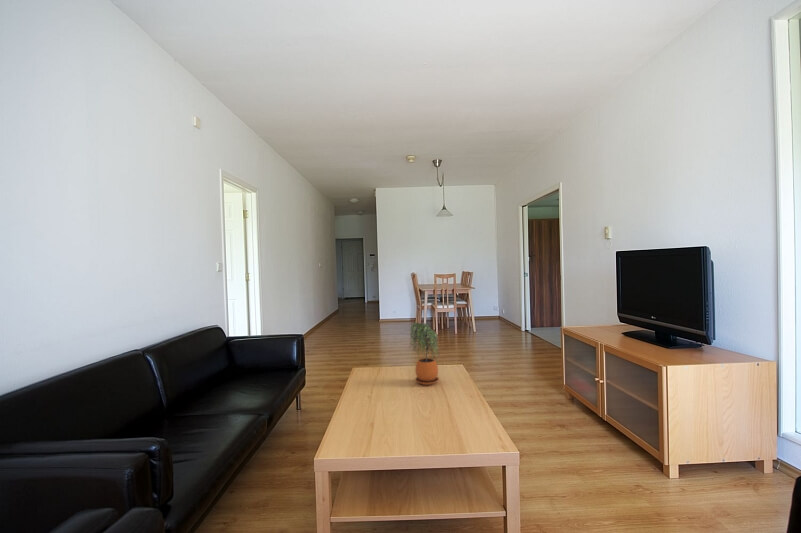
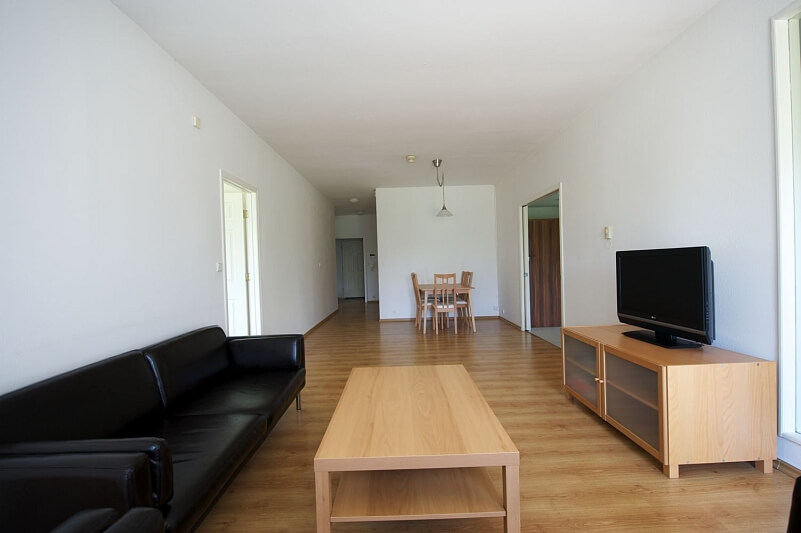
- potted plant (423, 352)
